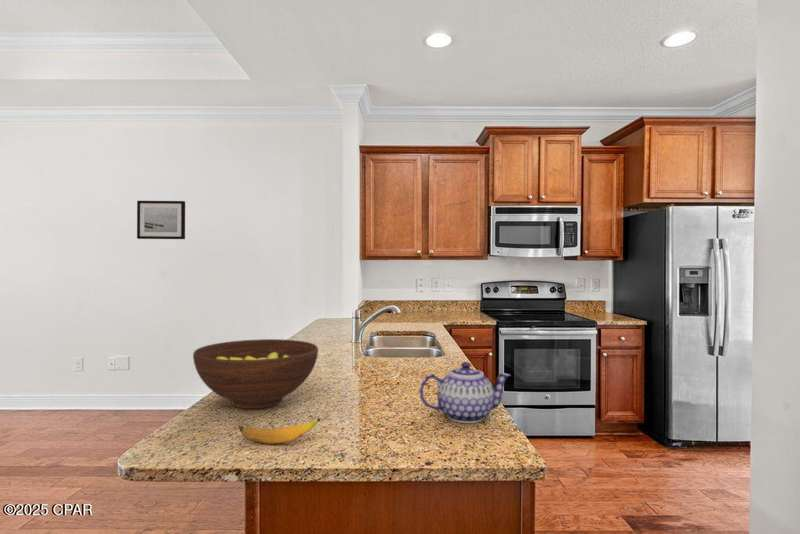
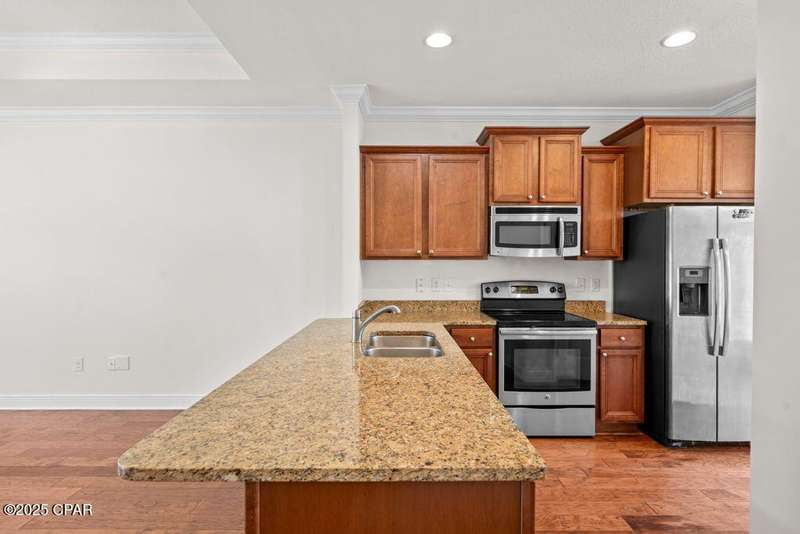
- teapot (465, 389)
- wall art (161, 220)
- fruit bowl (257, 376)
- banana (279, 430)
